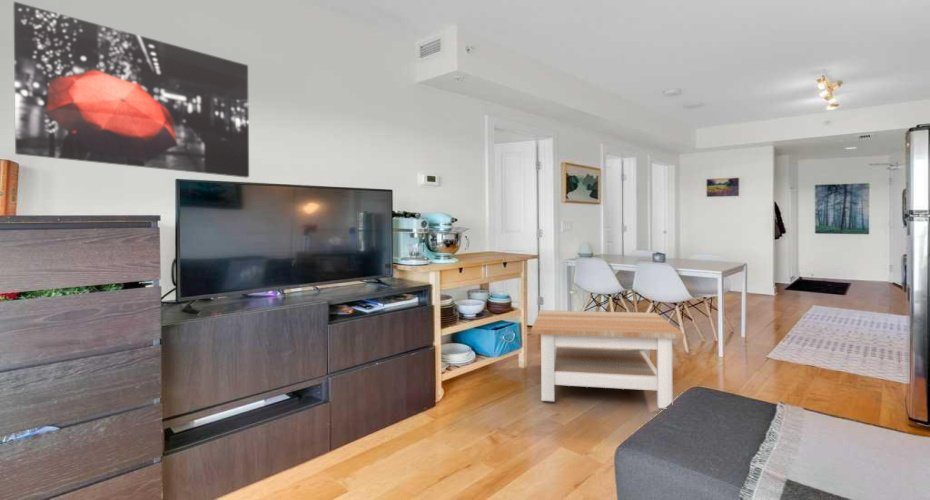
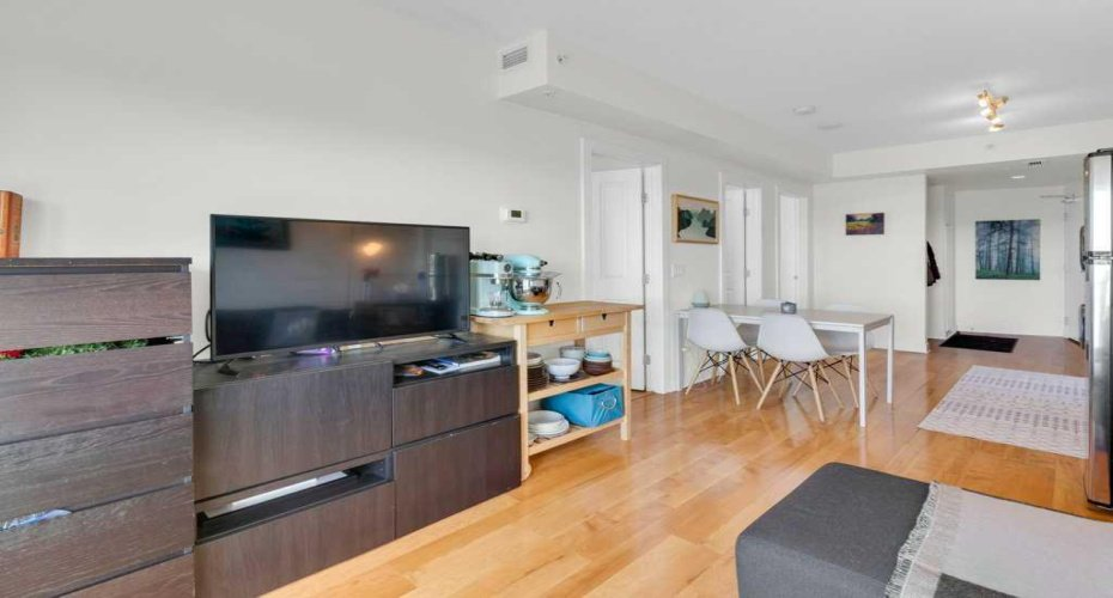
- coffee table (600, 352)
- wall art (148, 103)
